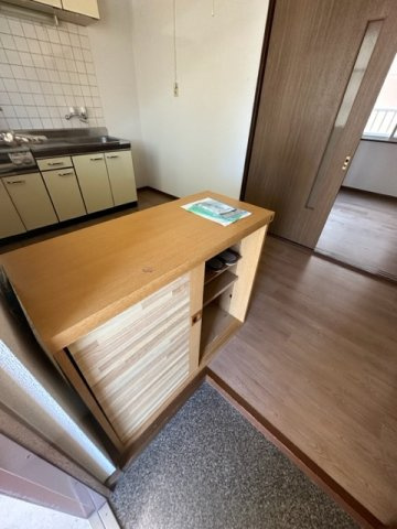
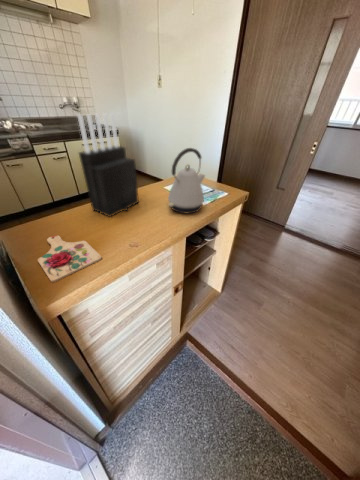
+ knife block (112, 166)
+ cutting board (63, 249)
+ kettle (188, 180)
